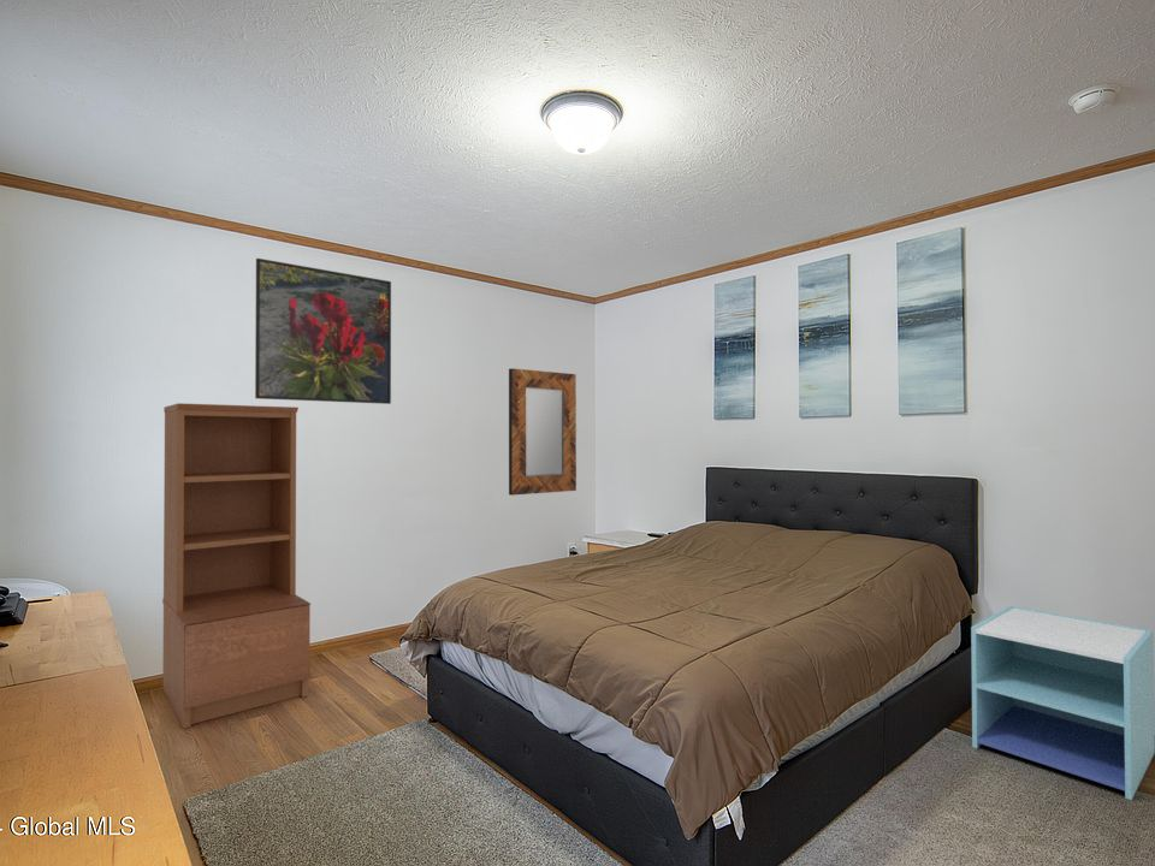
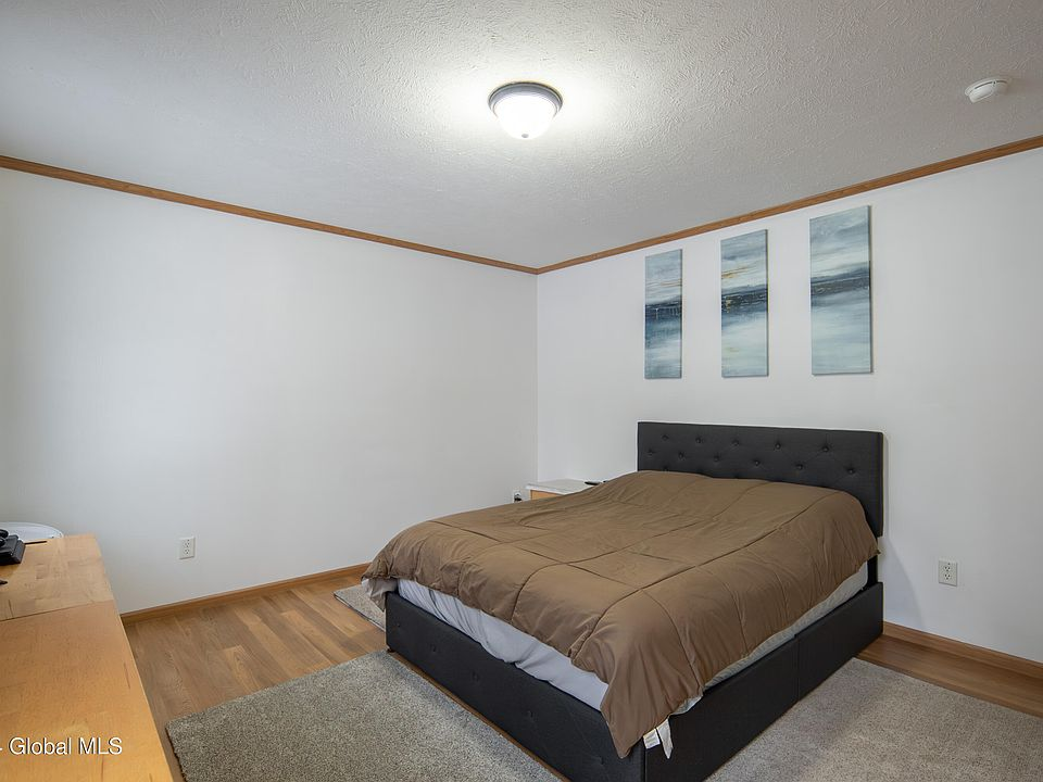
- home mirror (544, 432)
- bookshelf (236, 548)
- nightstand (1061, 689)
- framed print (327, 336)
